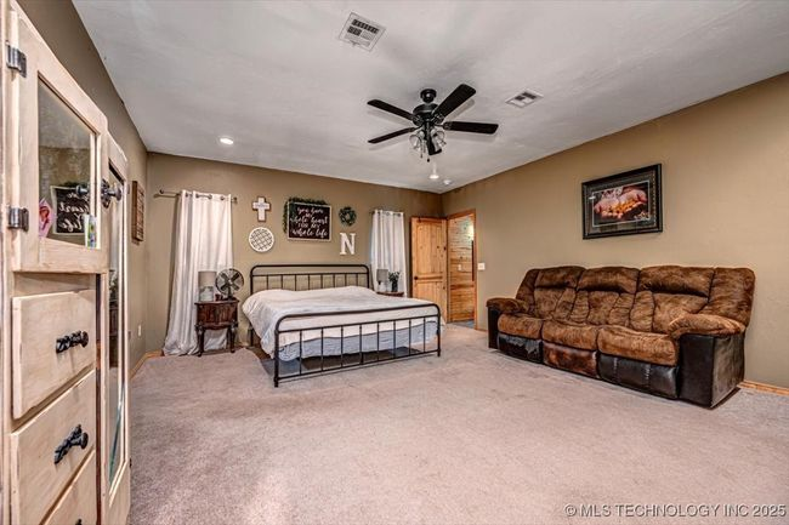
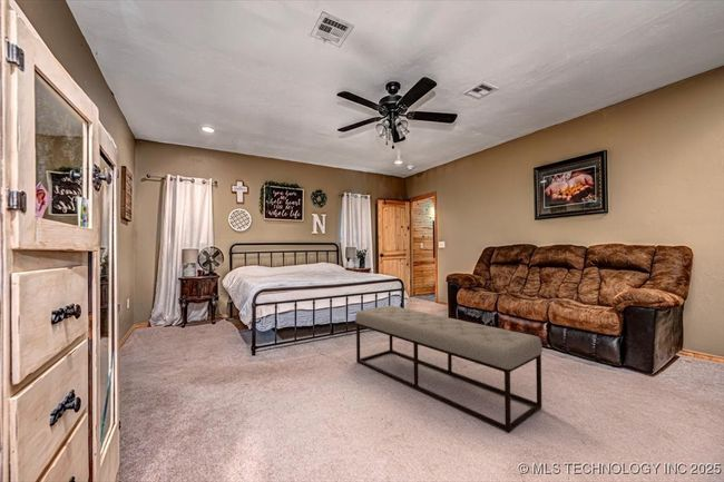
+ bench (433, 348)
